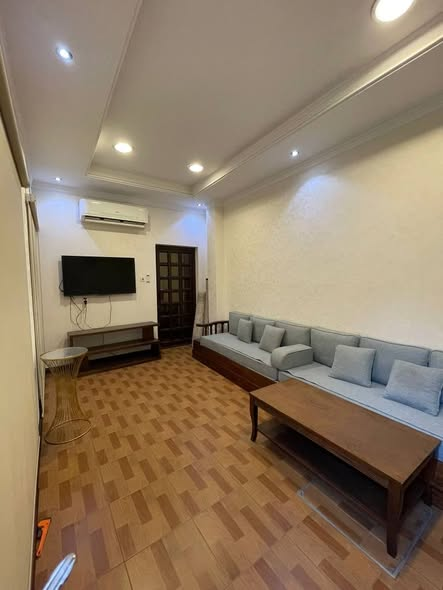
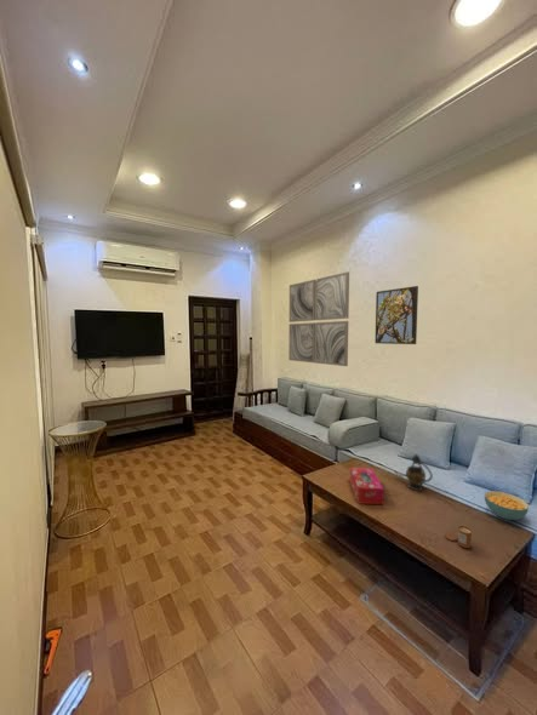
+ teapot (410, 468)
+ wall art (315, 322)
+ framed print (395, 316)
+ tissue box (365, 485)
+ cereal bowl (504, 508)
+ candle (458, 533)
